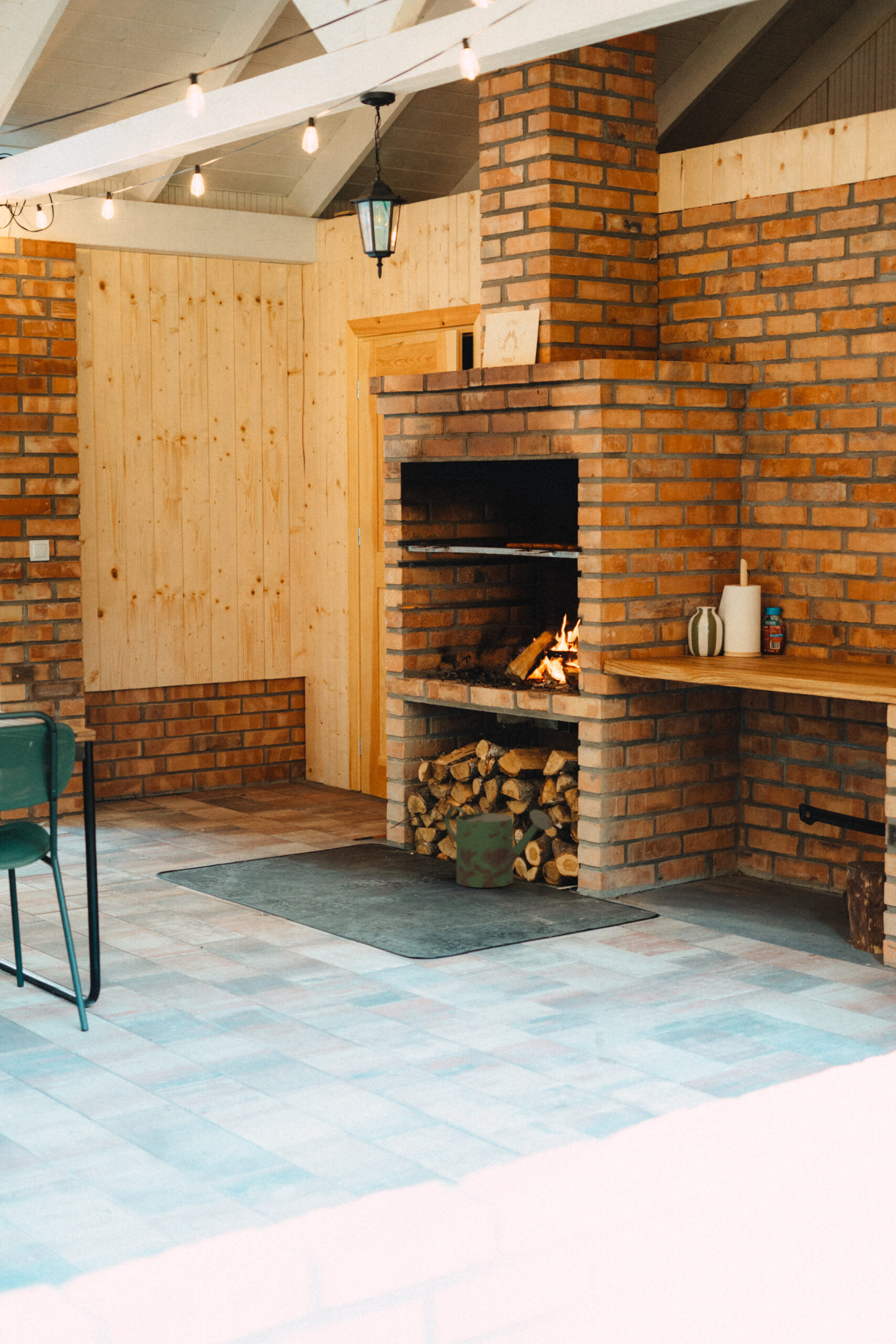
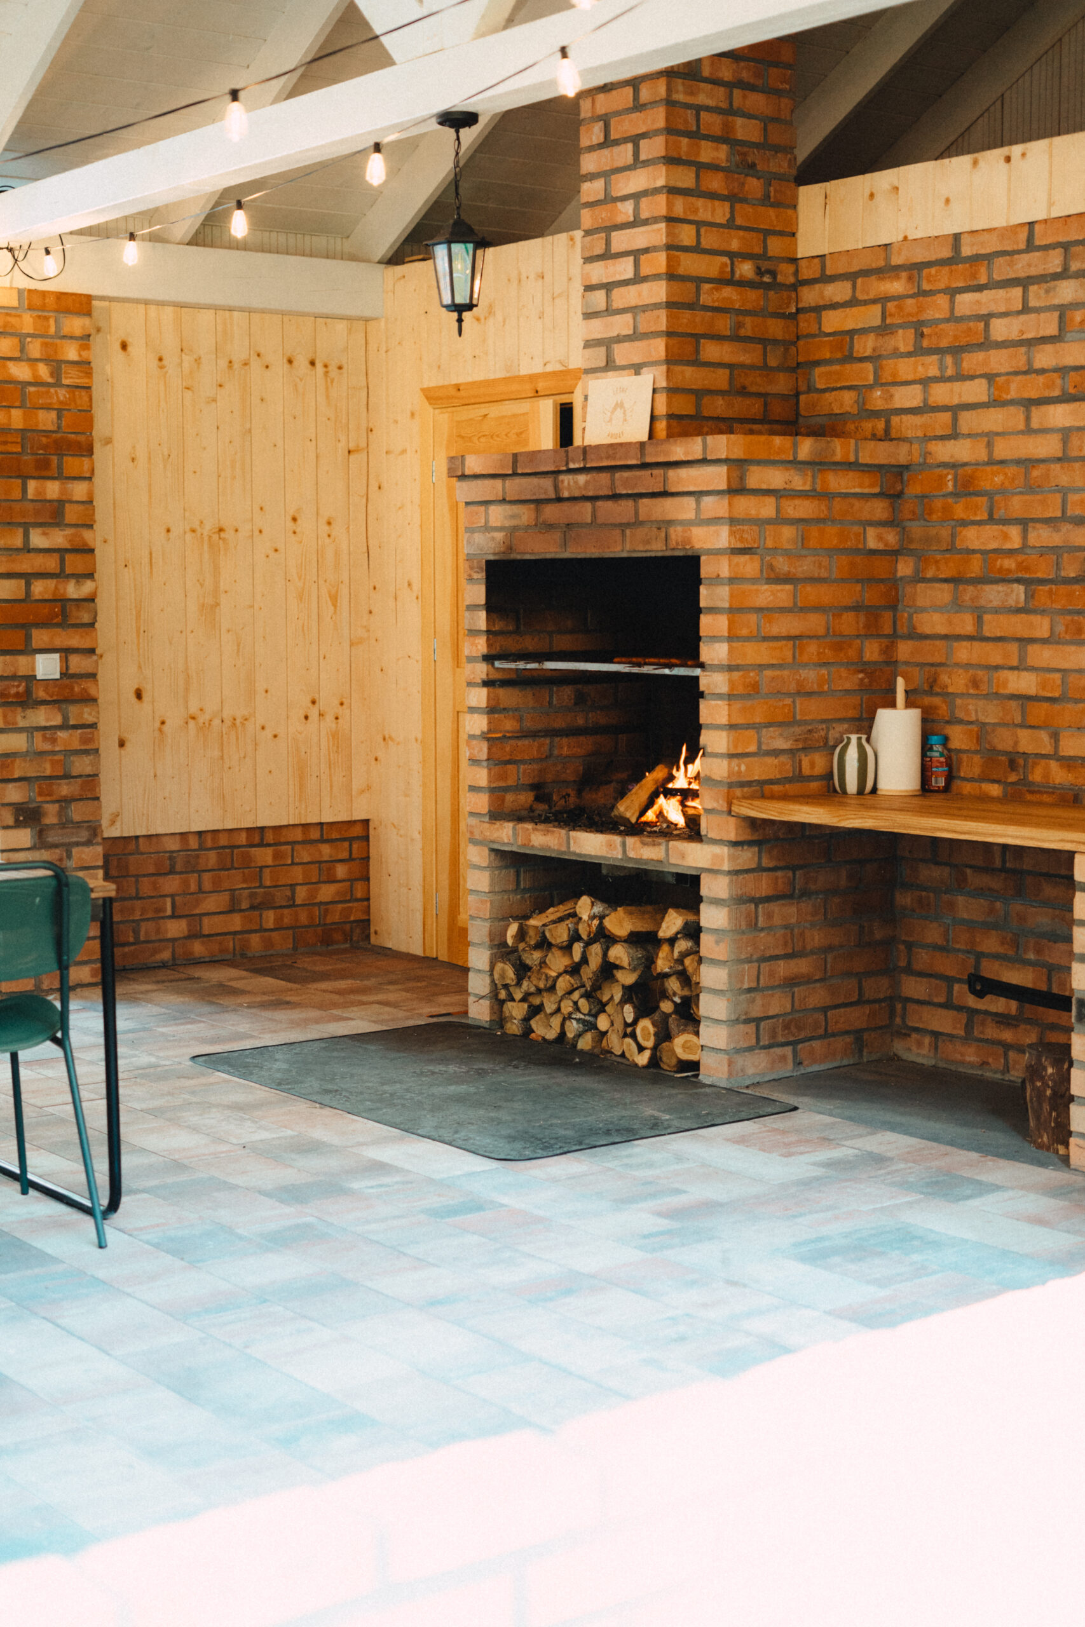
- watering can (496, 844)
